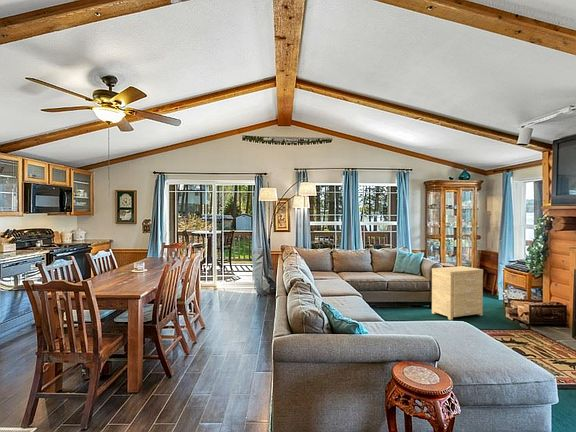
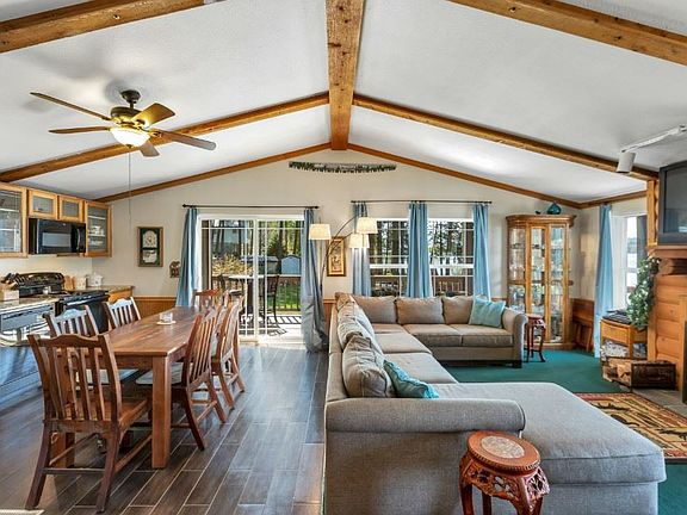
- side table (458, 291)
